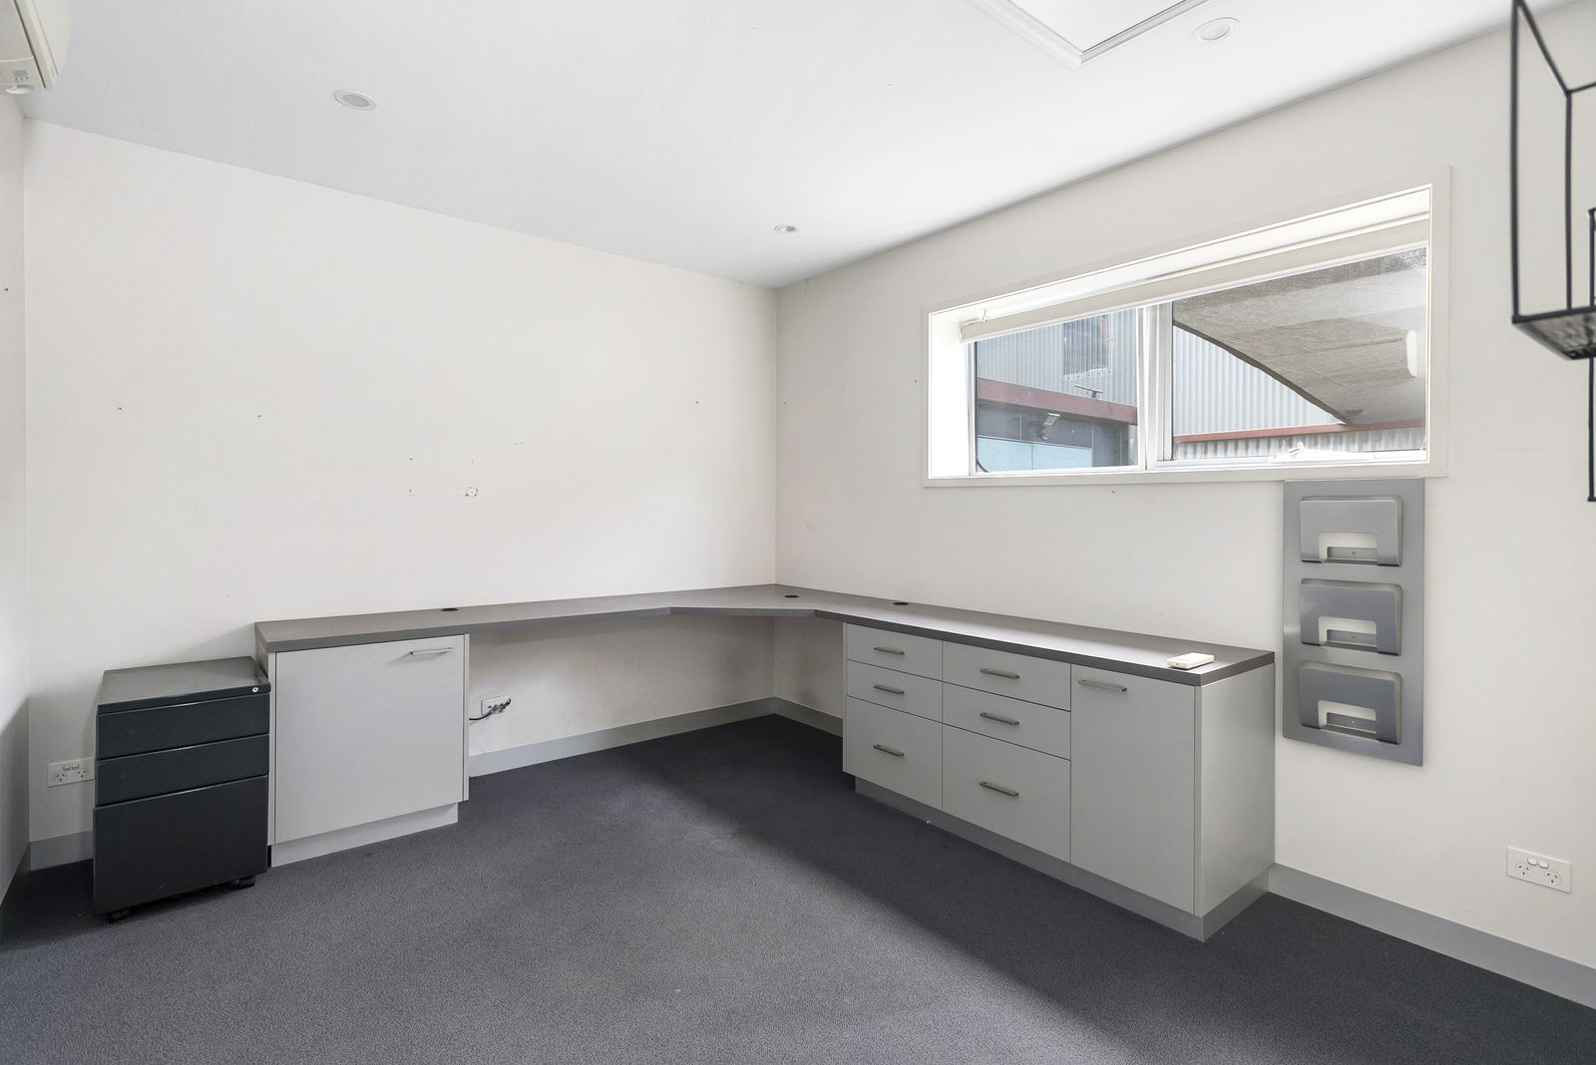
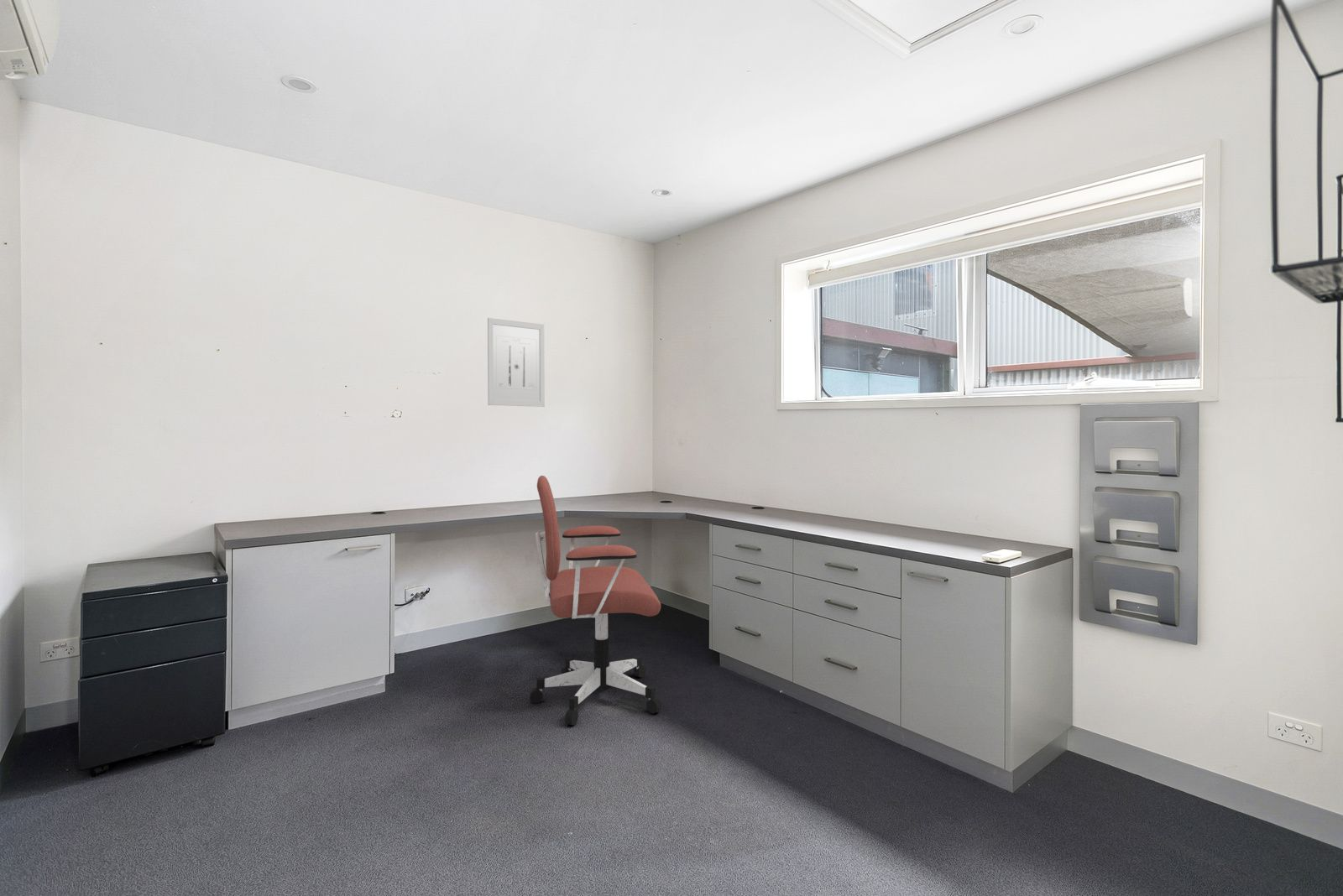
+ wall art (516, 363)
+ office chair (593, 586)
